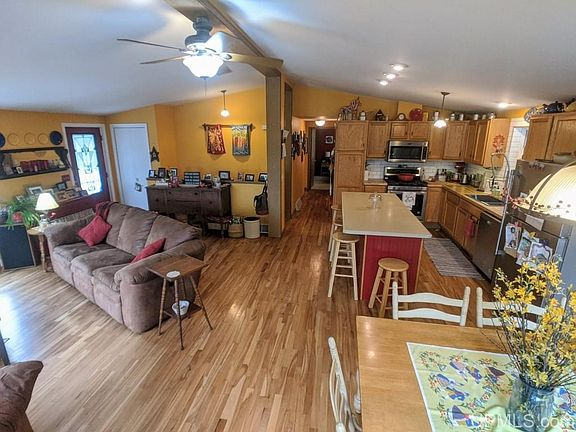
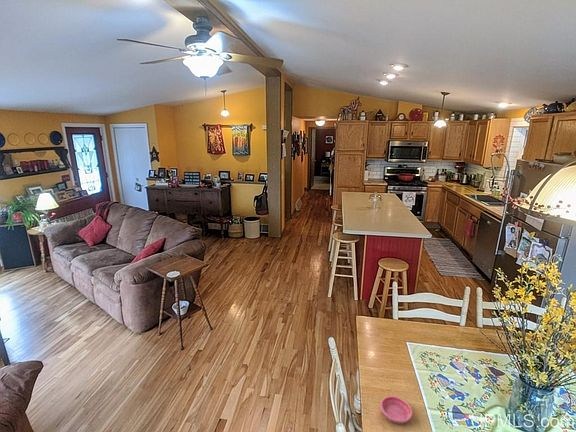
+ saucer (395, 410)
